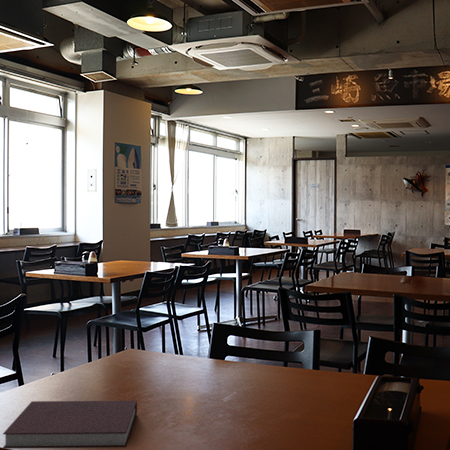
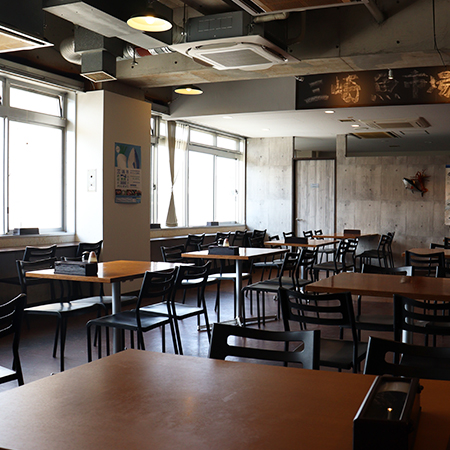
- notebook (75, 422)
